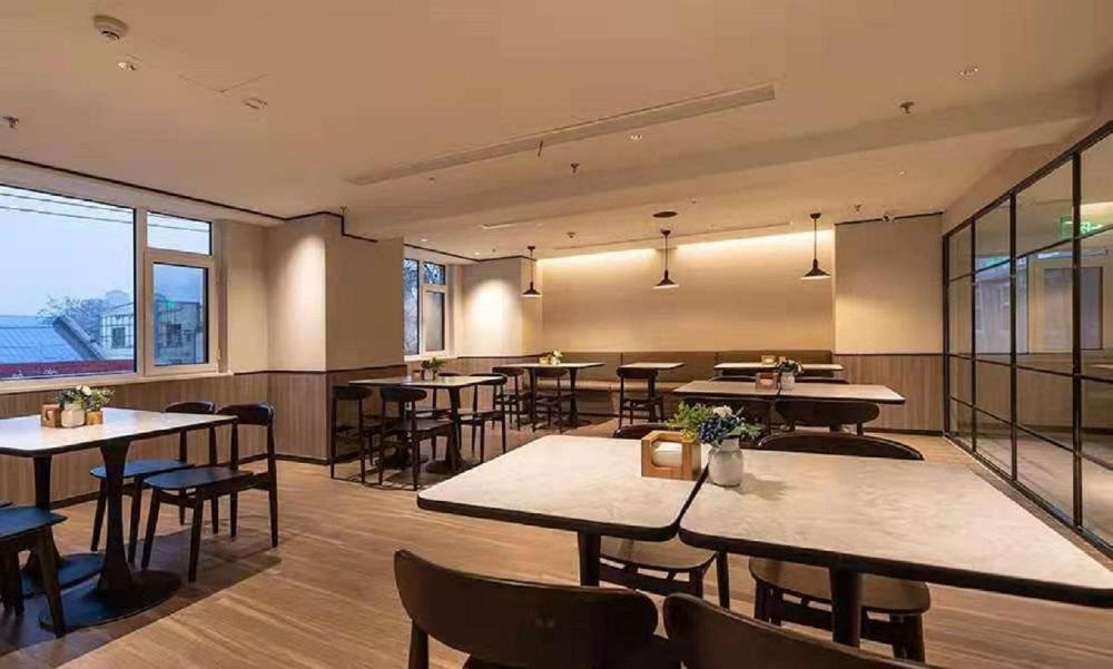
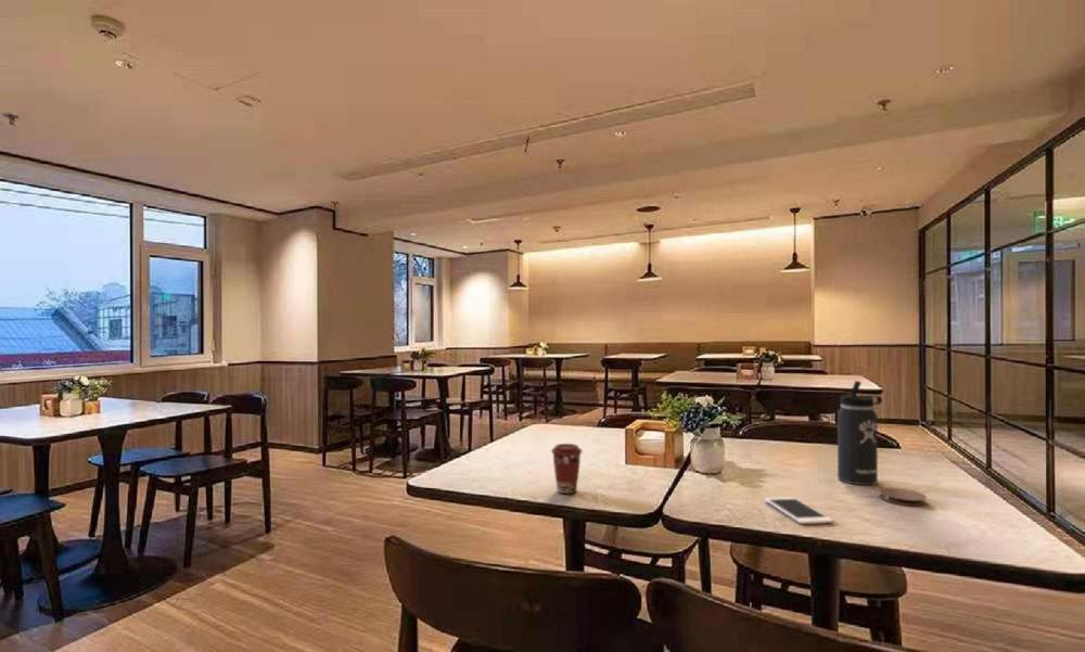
+ cell phone (796, 509)
+ thermos bottle (860, 430)
+ coffee cup (566, 468)
+ coaster (902, 496)
